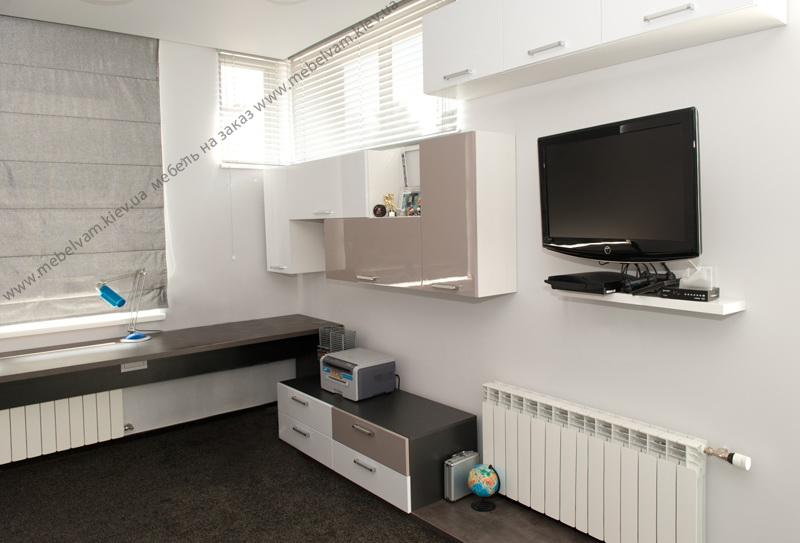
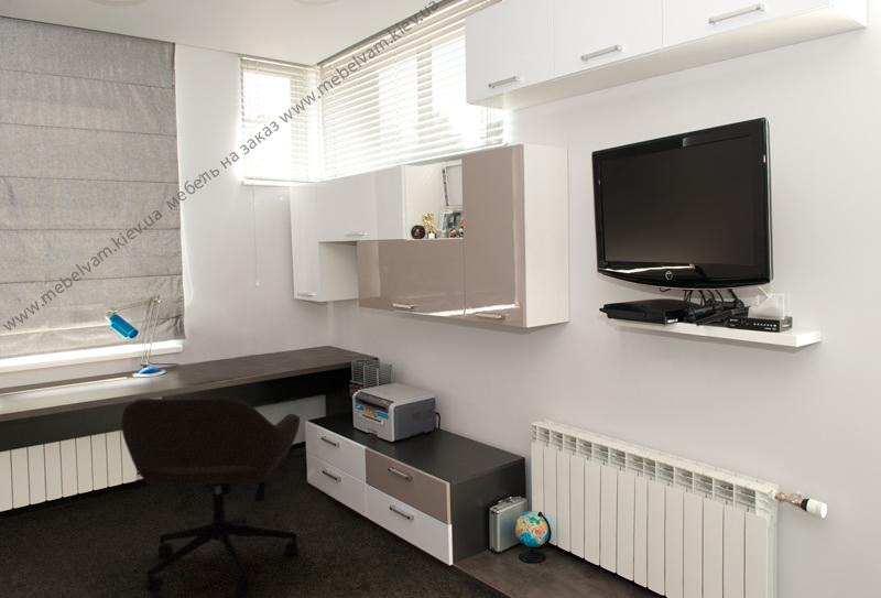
+ office chair (217, 474)
